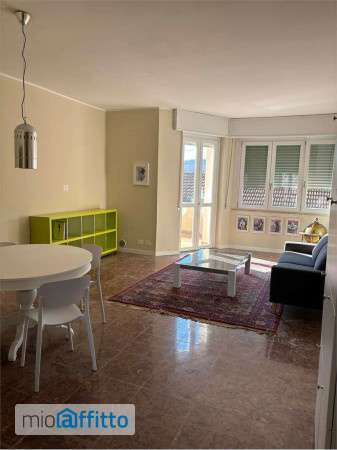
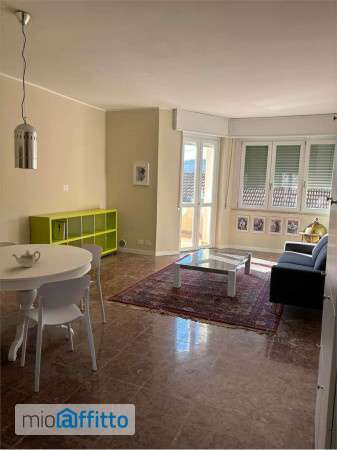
+ teapot (26, 258)
